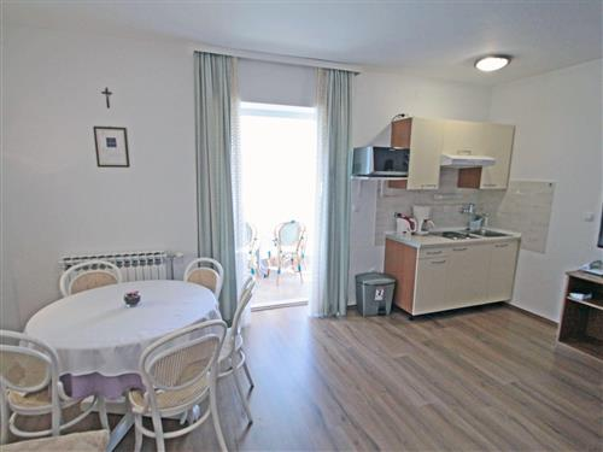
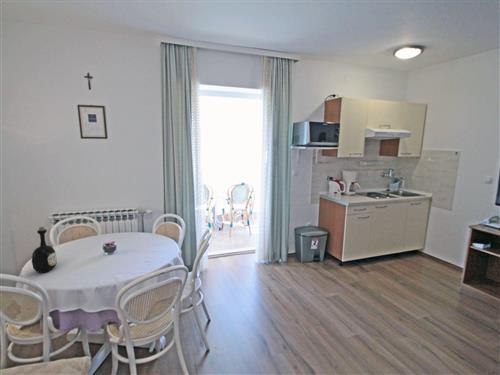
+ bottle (43, 248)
